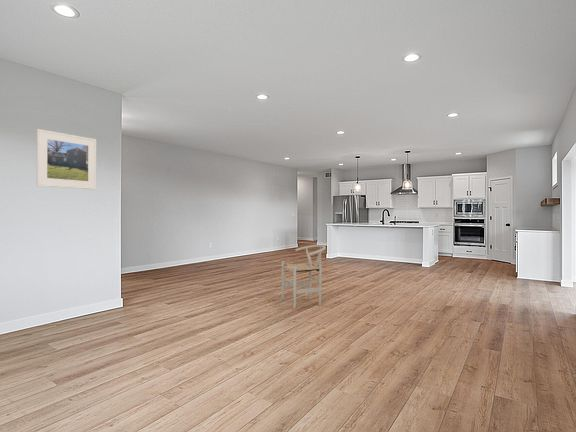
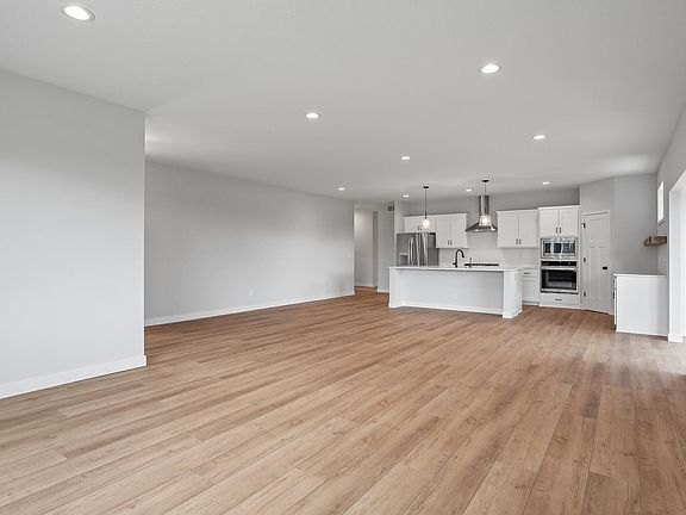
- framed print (68, 161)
- chair (305, 271)
